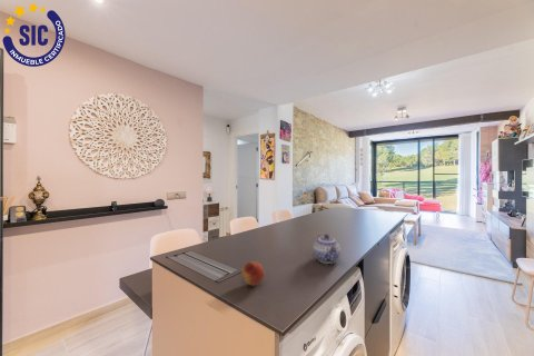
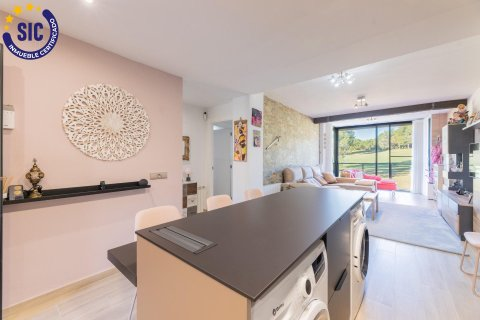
- teapot (326, 247)
- fruit (253, 273)
